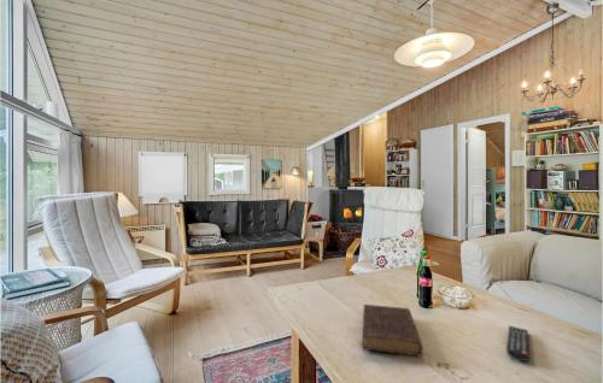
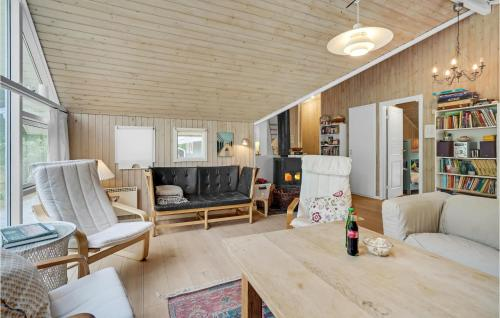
- book (388, 326)
- remote control (517, 341)
